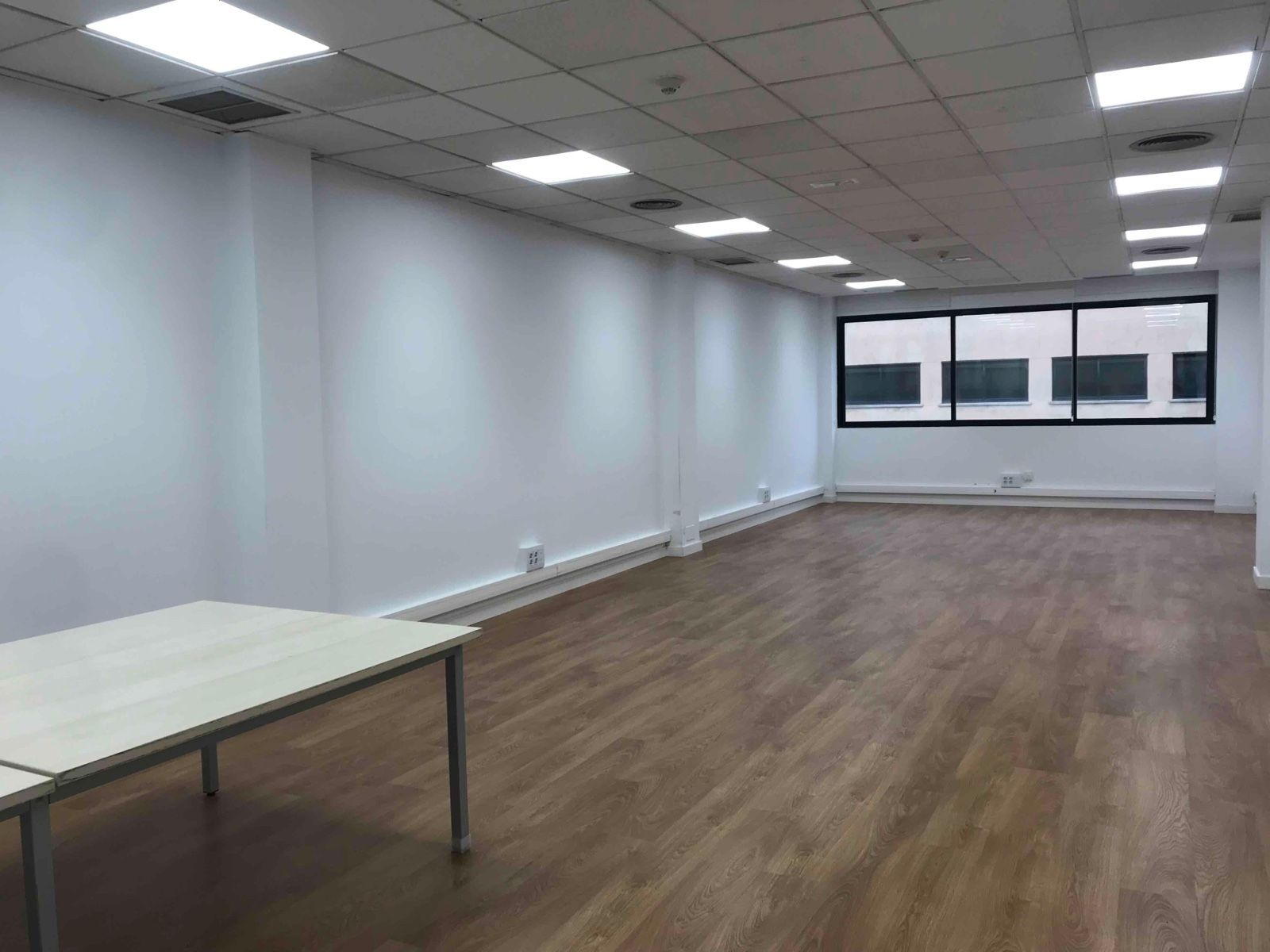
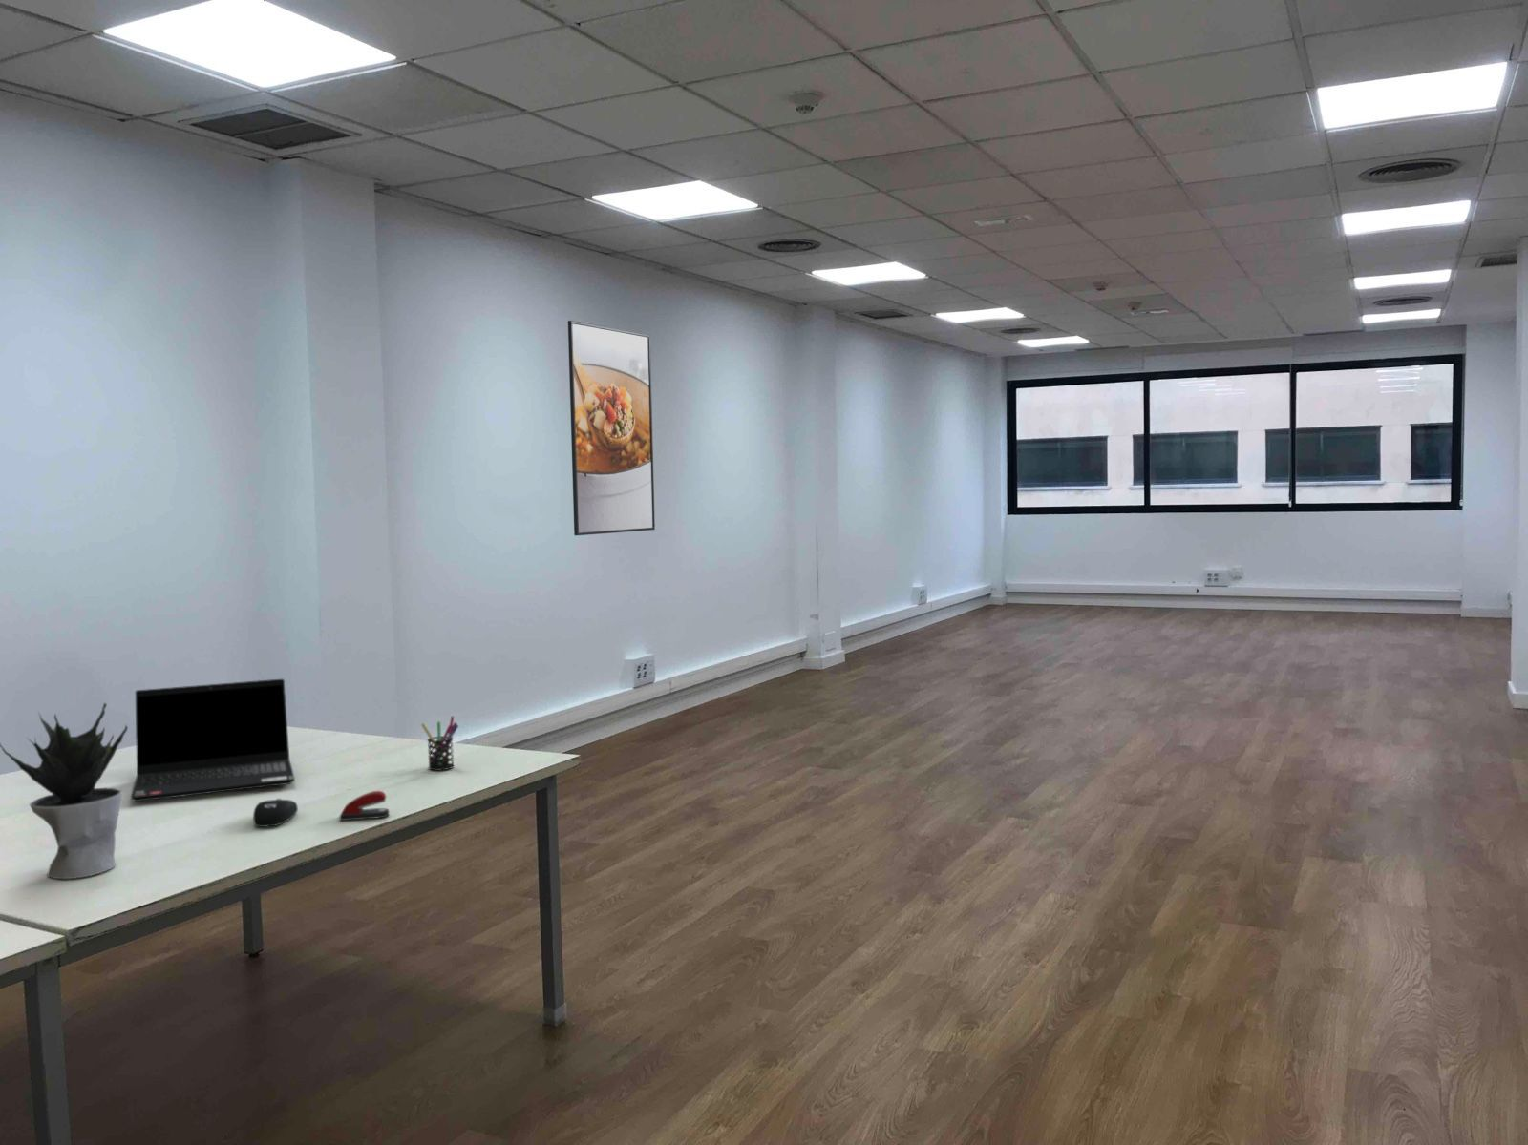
+ potted plant (72, 789)
+ stapler (363, 805)
+ computer mouse (273, 811)
+ pen holder (442, 741)
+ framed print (614, 431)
+ laptop computer (213, 736)
